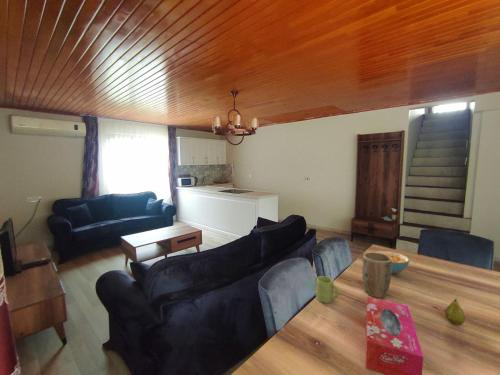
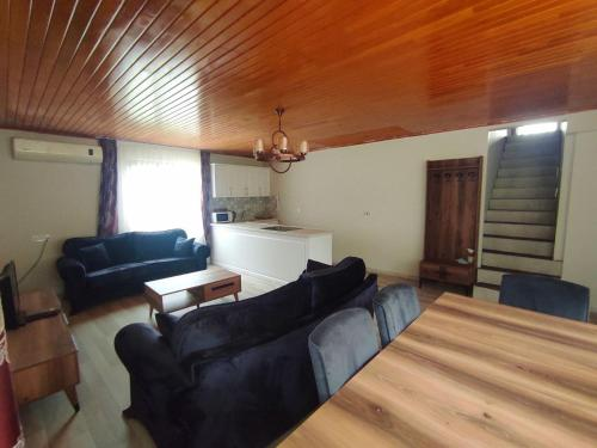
- plant pot (376, 275)
- mug (327, 290)
- cereal bowl (392, 263)
- fruit (455, 309)
- tissue box (389, 333)
